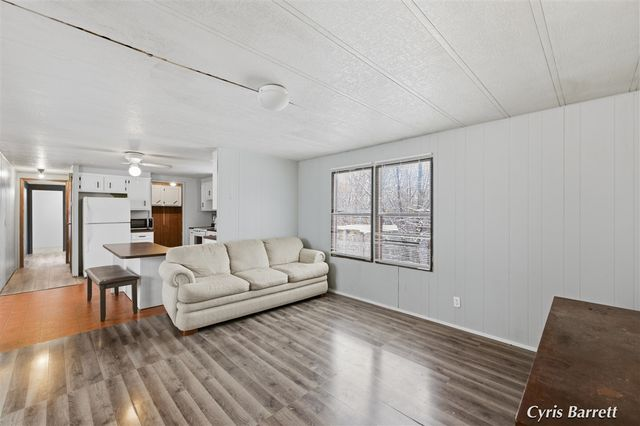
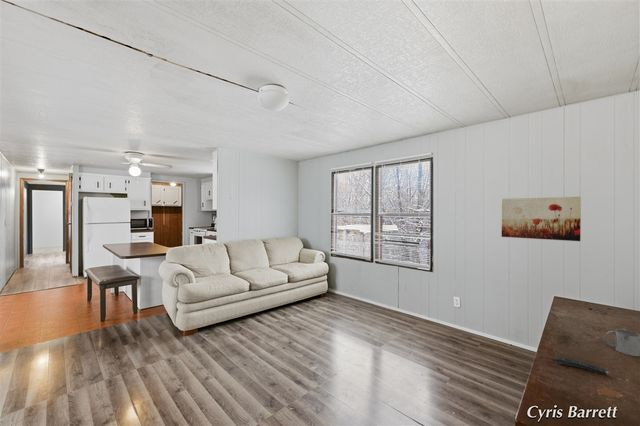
+ mug (622, 341)
+ remote control (580, 365)
+ wall art (538, 218)
